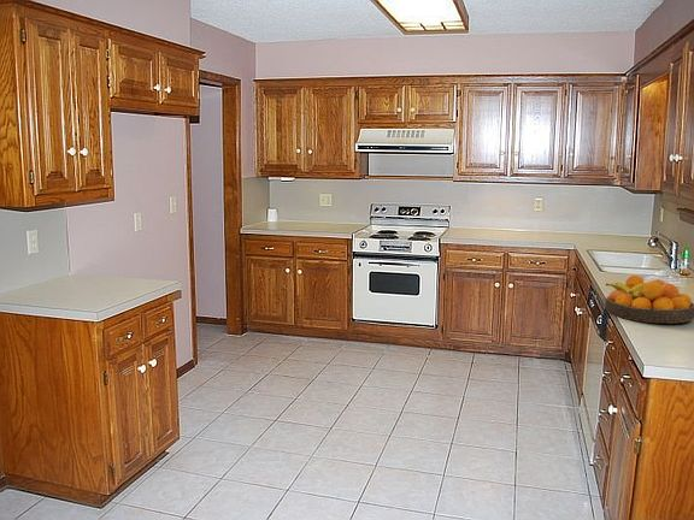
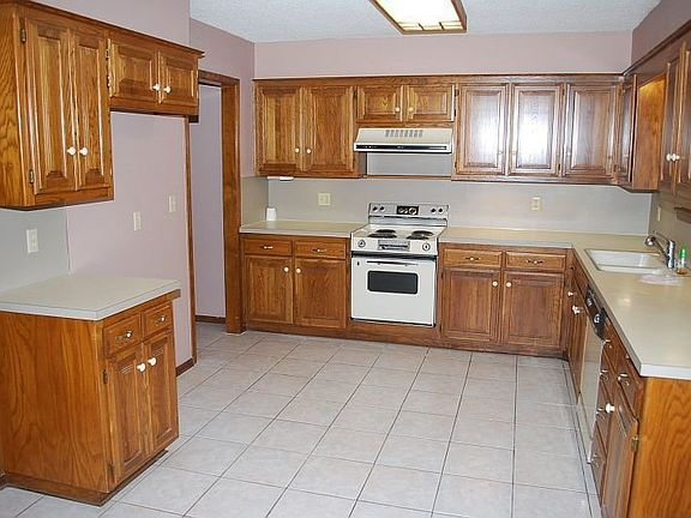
- fruit bowl (649, 296)
